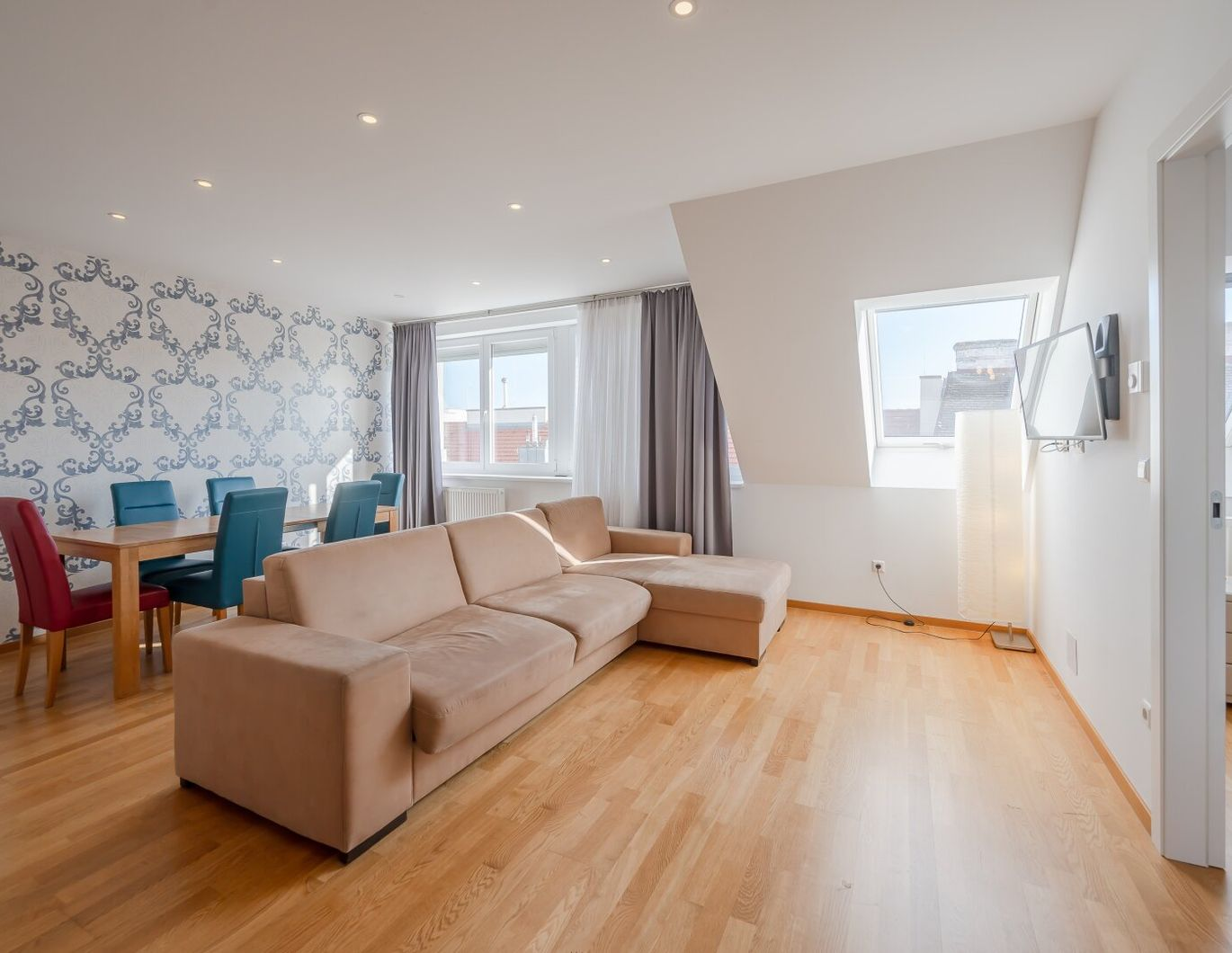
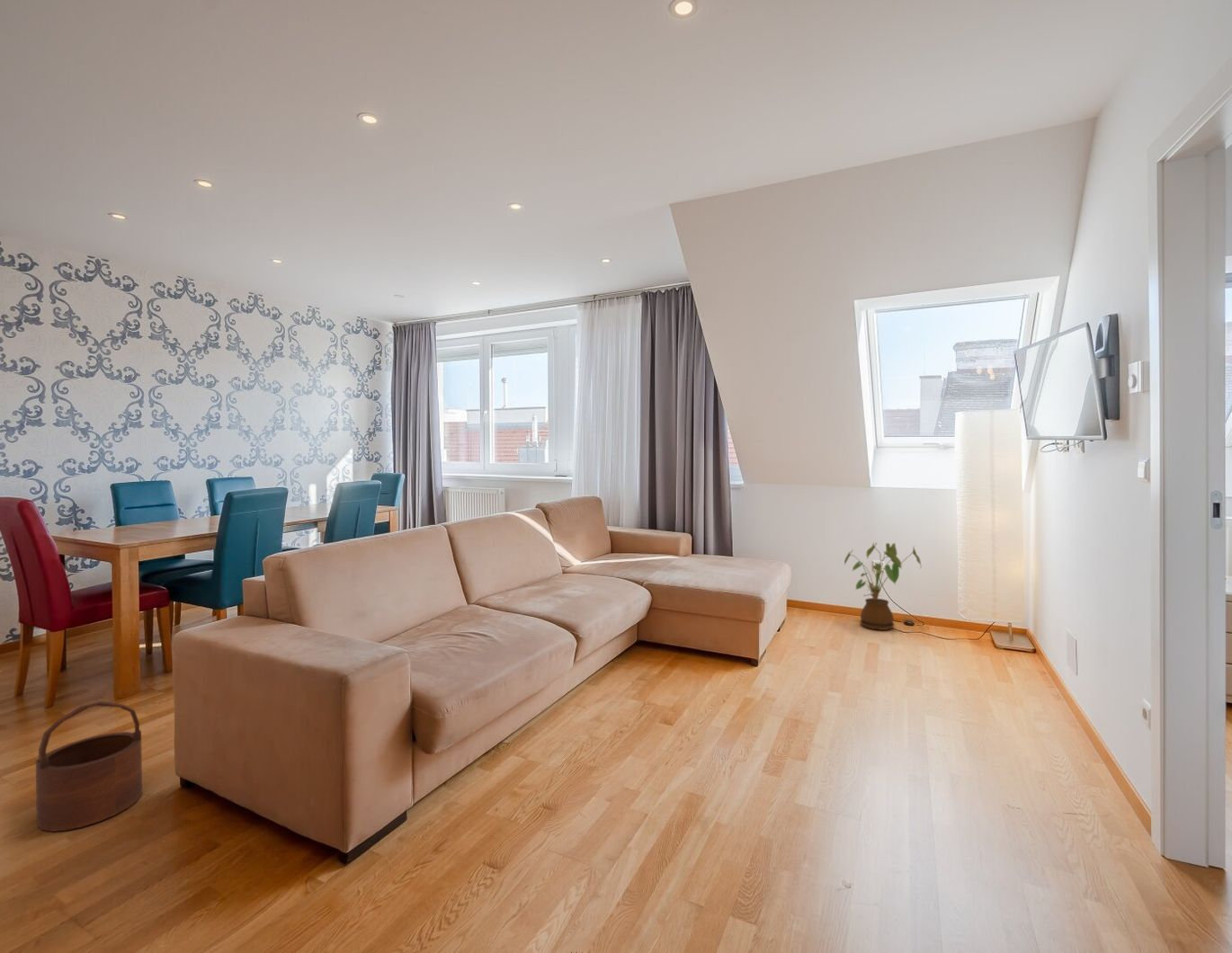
+ house plant (881, 586)
+ wooden bucket (91, 754)
